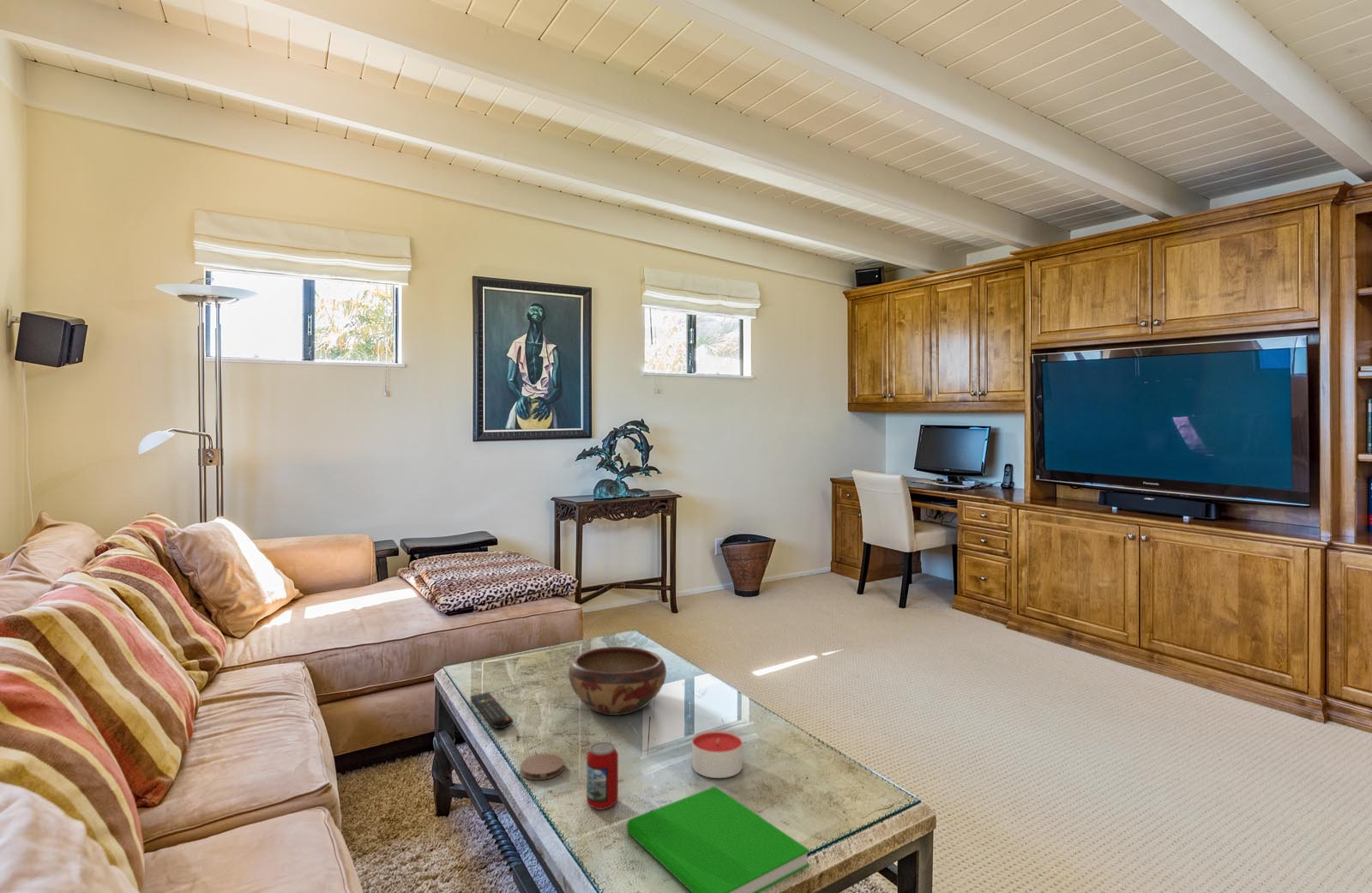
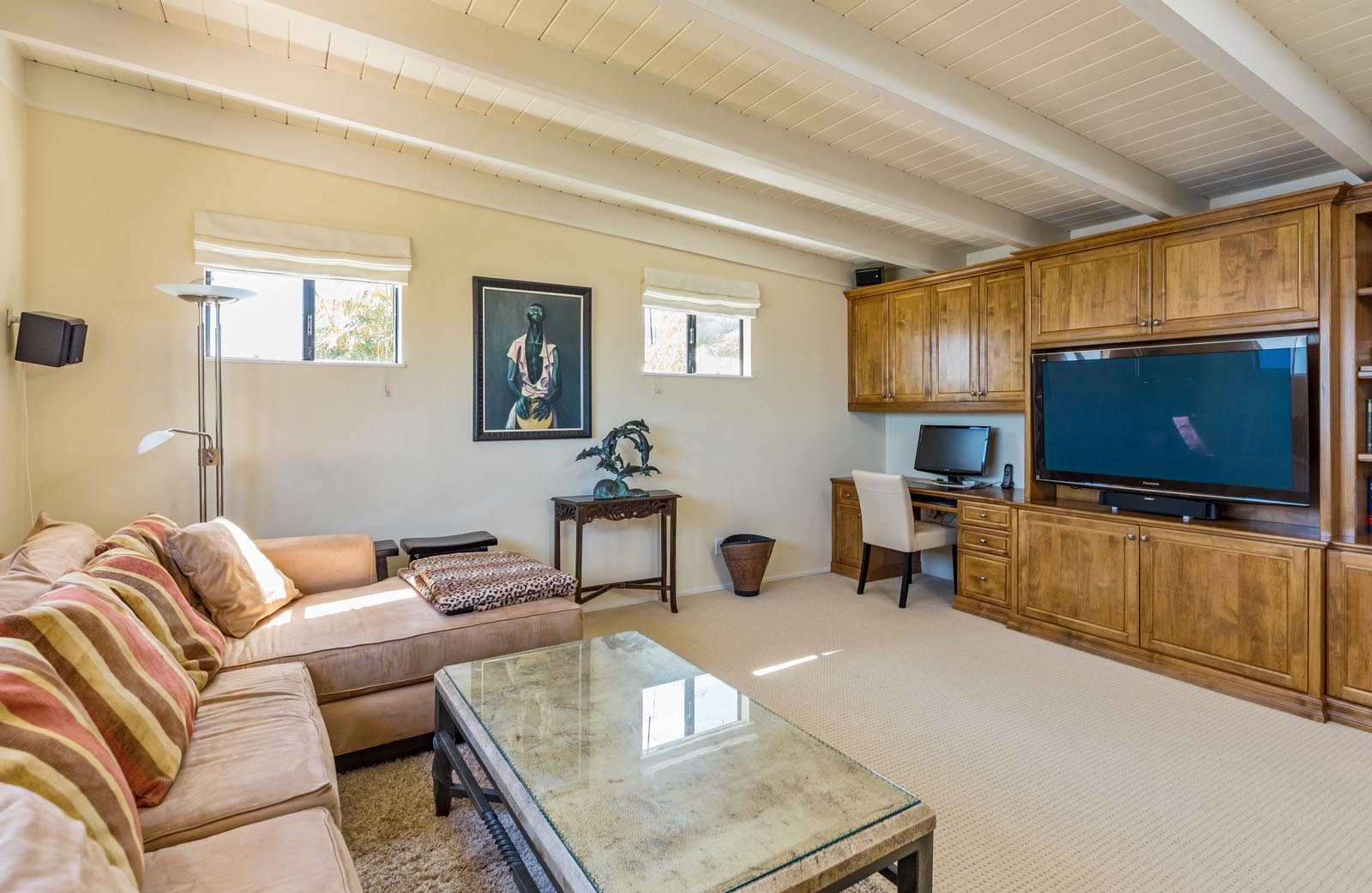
- beverage can (602, 775)
- candle (717, 751)
- decorative bowl (617, 681)
- remote control (490, 709)
- book (714, 842)
- coaster (542, 766)
